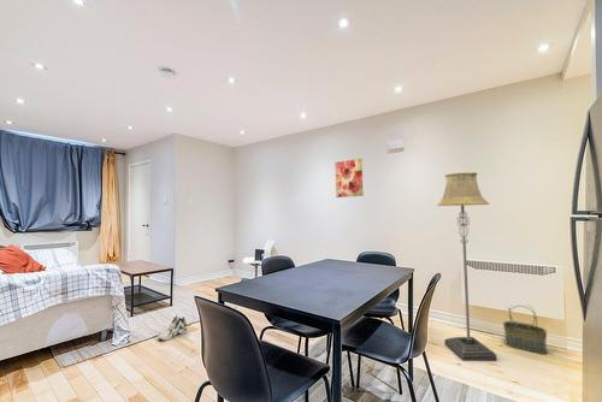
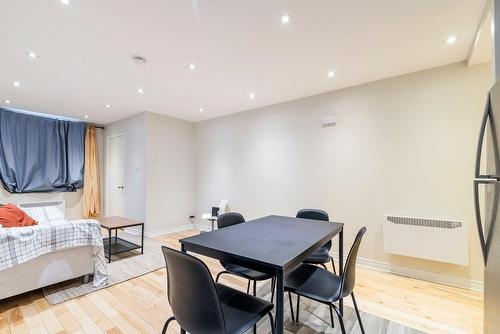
- floor lamp (465, 261)
- wall art (348, 178)
- sneaker (172, 325)
- basket (524, 325)
